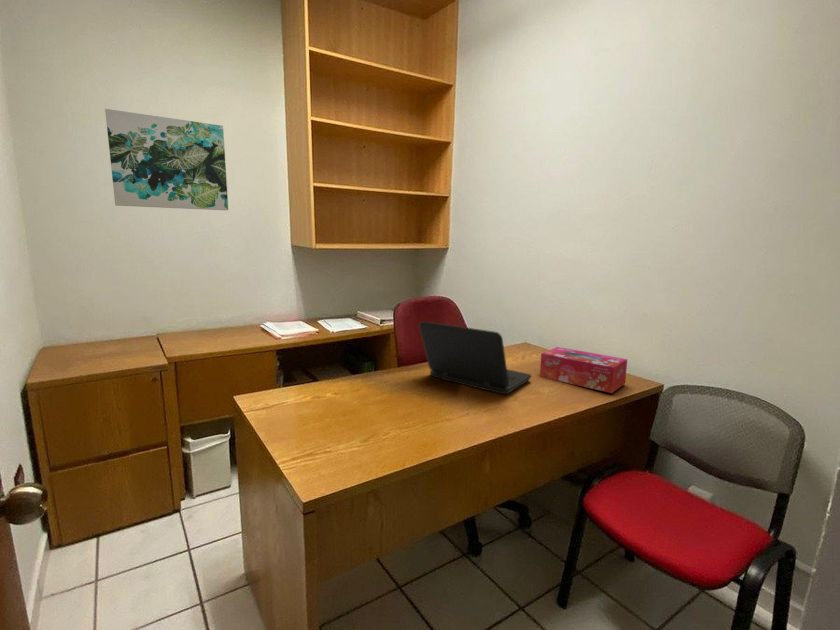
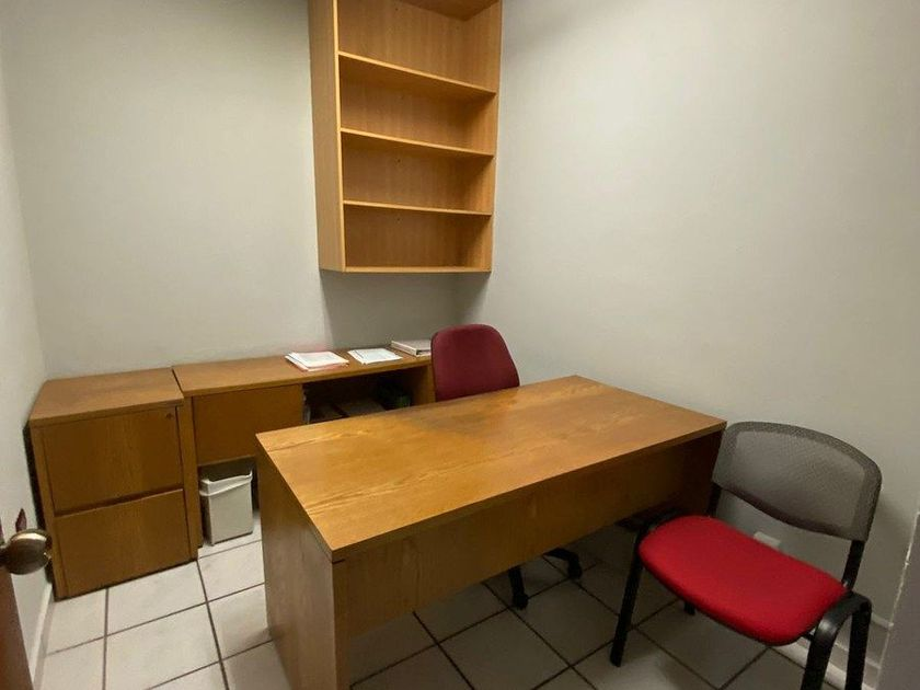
- wall art (171, 164)
- tissue box (582, 368)
- laptop (476, 350)
